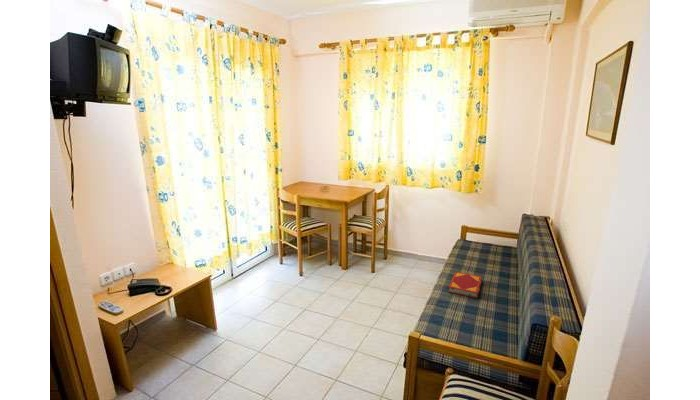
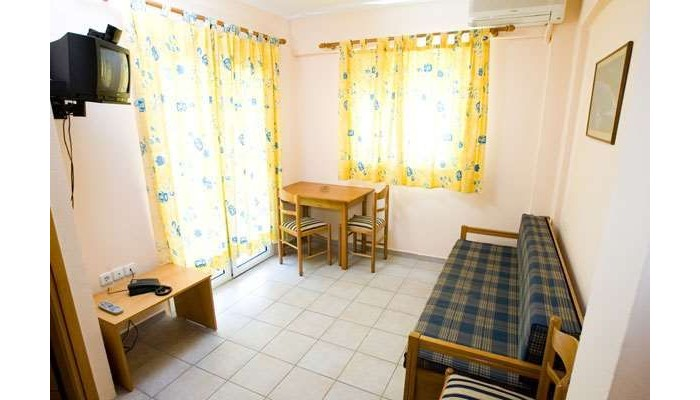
- hardback book (465, 284)
